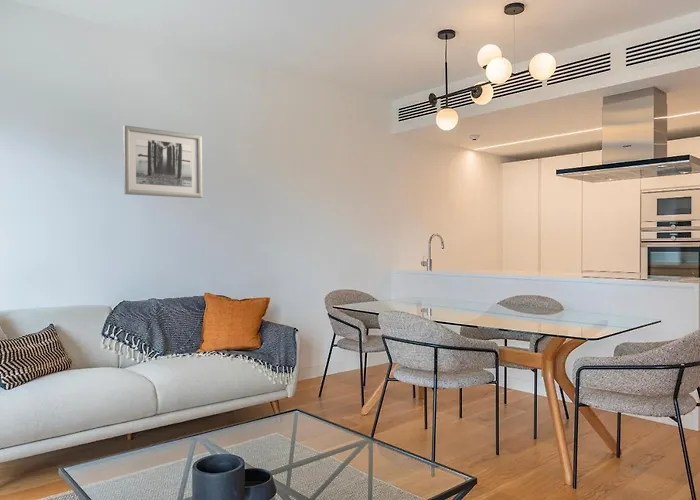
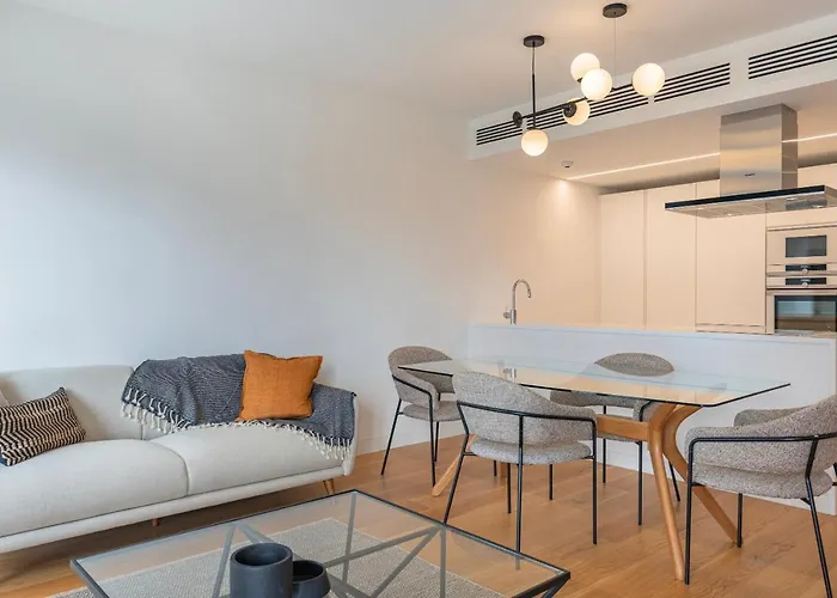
- wall art (164, 163)
